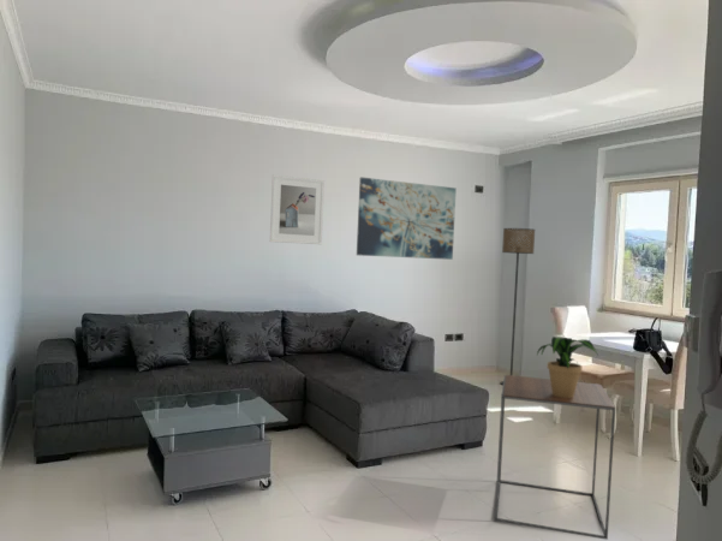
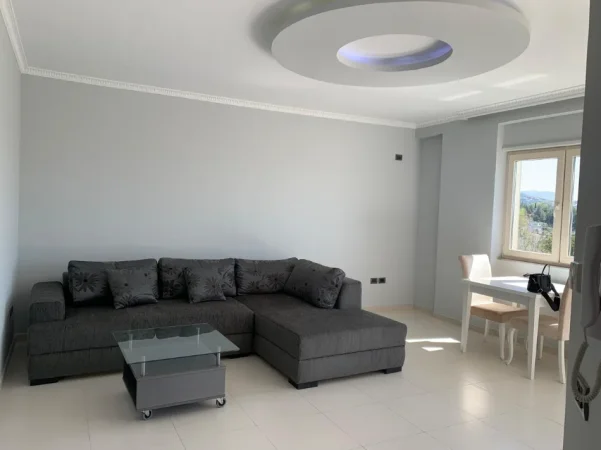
- potted plant (563, 364)
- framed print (297, 210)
- side table (542, 486)
- wall art (407, 220)
- floor lamp (514, 307)
